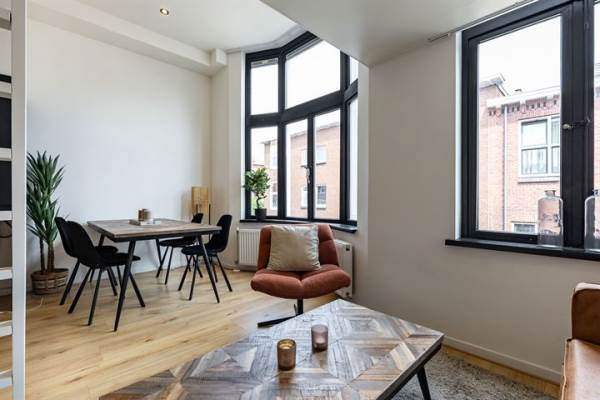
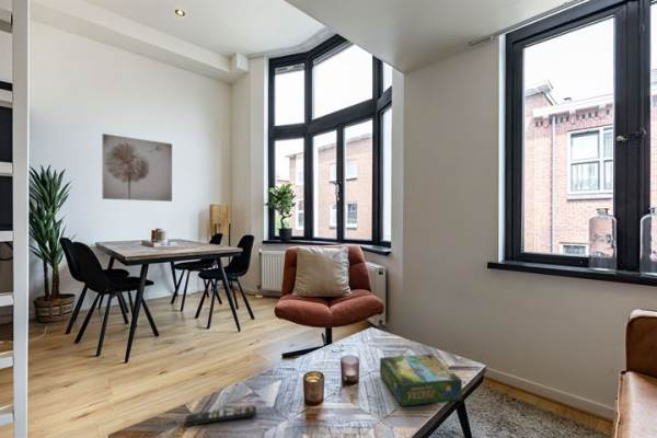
+ remote control (221, 415)
+ wall art (139, 170)
+ board game (417, 377)
